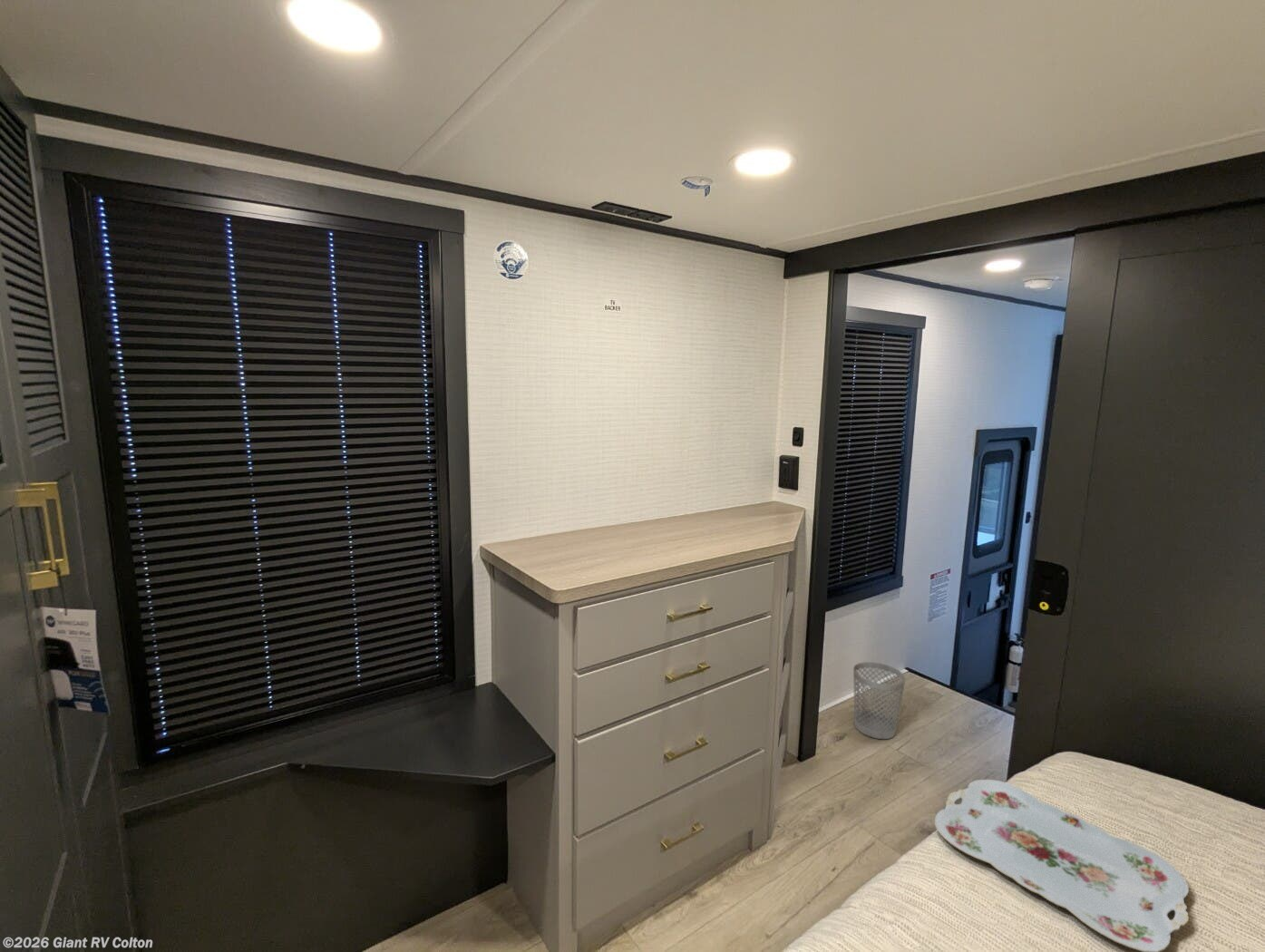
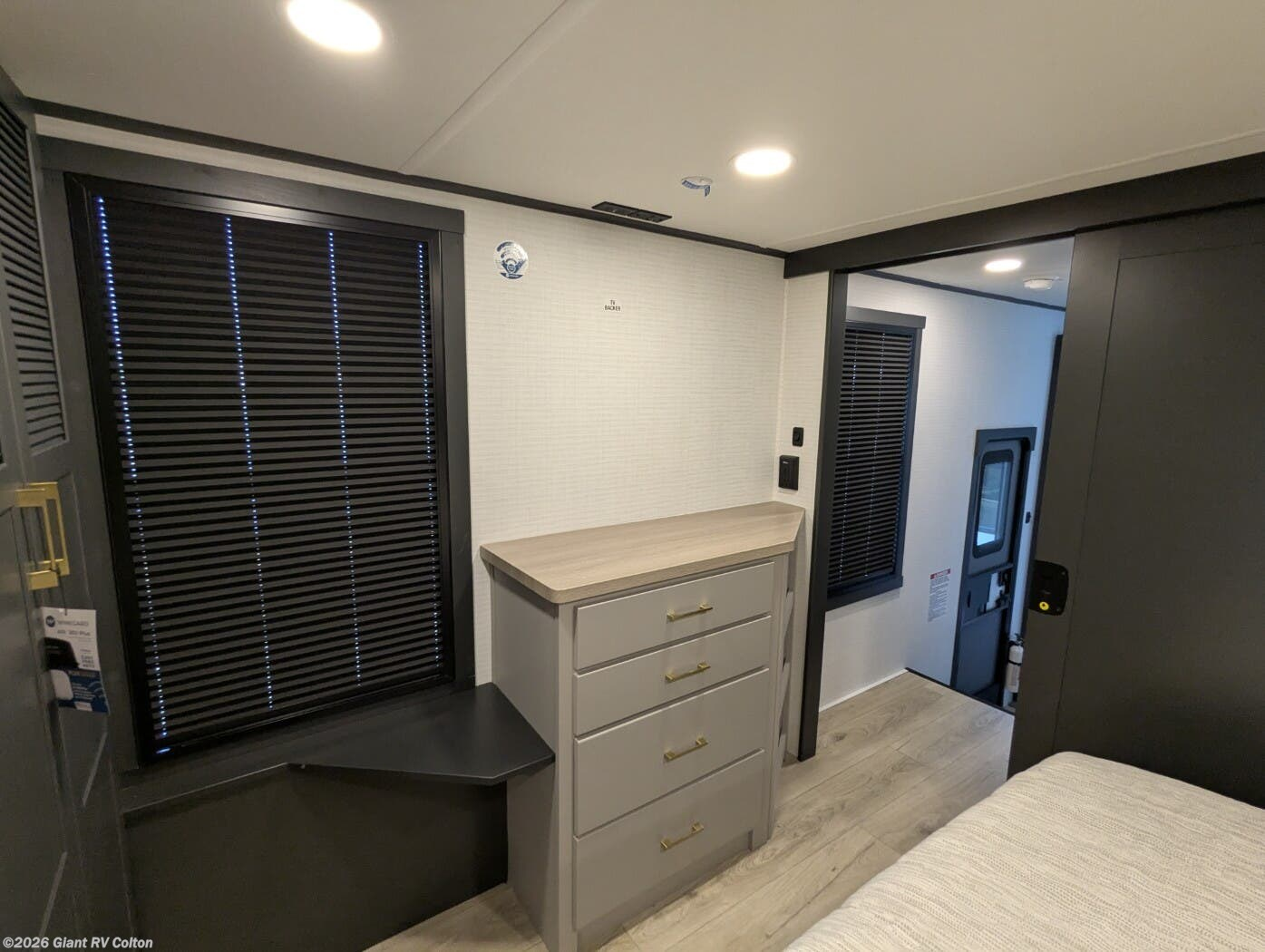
- serving tray (1052, 851)
- wastebasket (876, 700)
